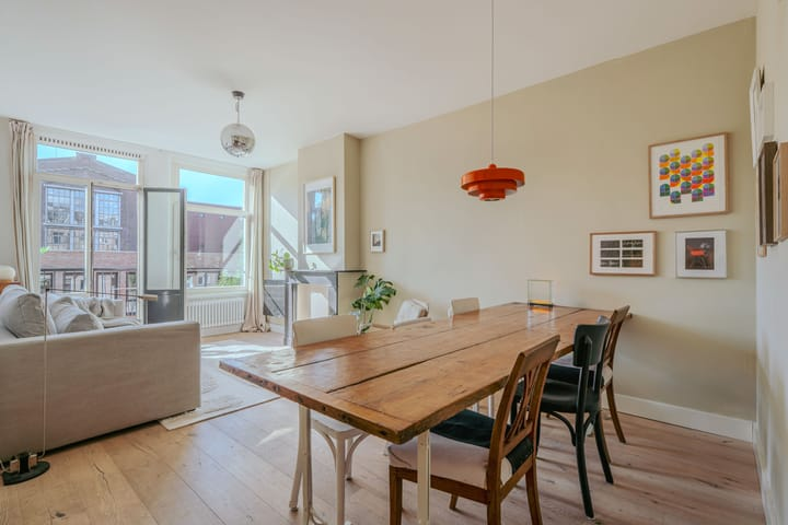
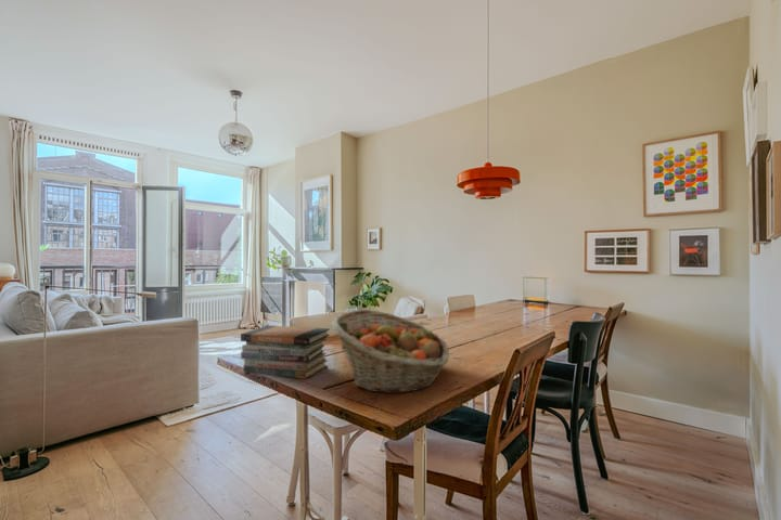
+ fruit basket (392, 344)
+ book stack (285, 350)
